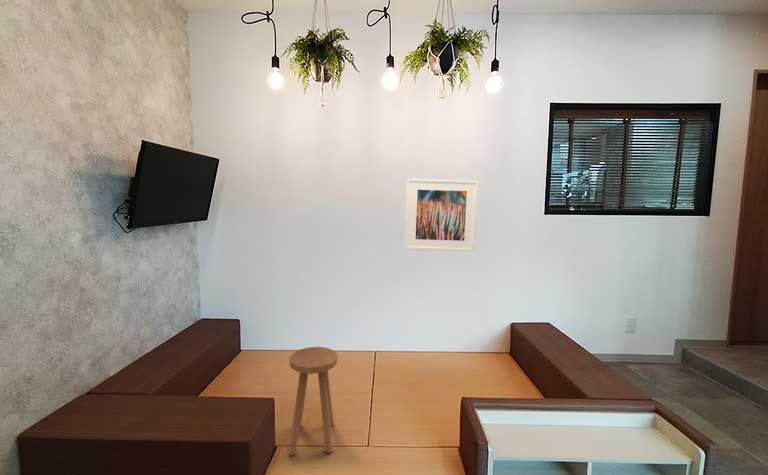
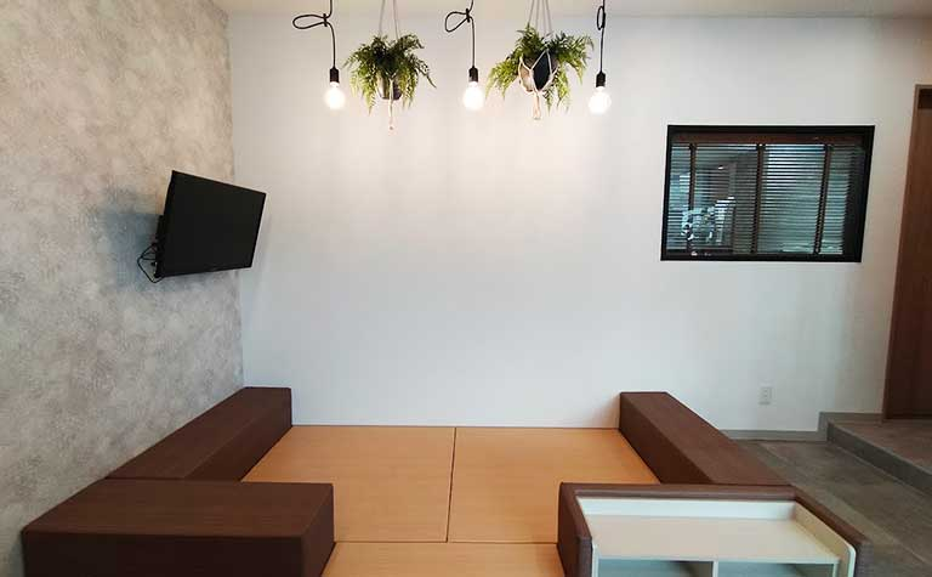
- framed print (440, 215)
- stool (320, 397)
